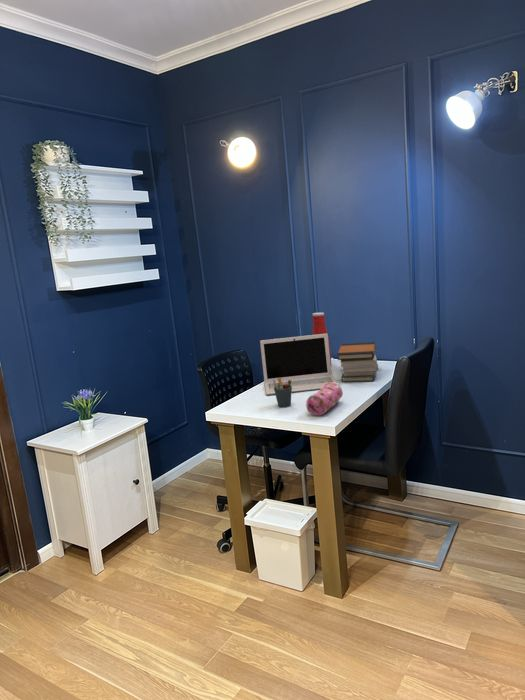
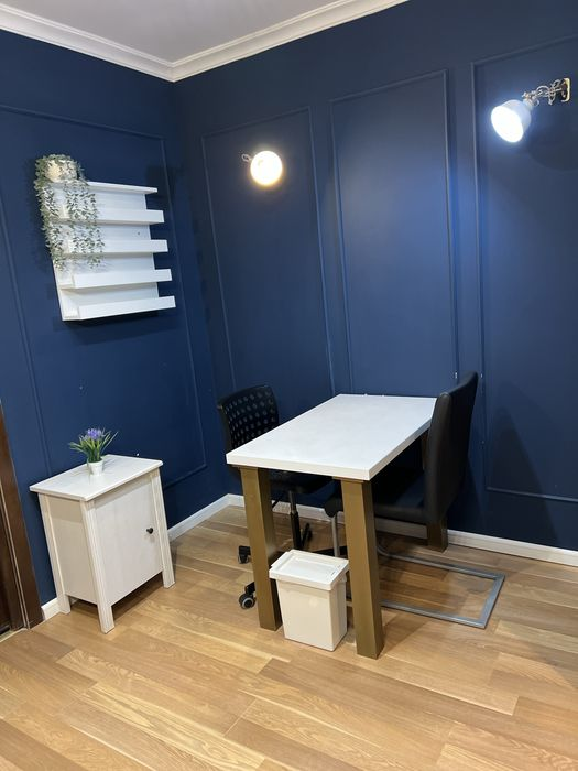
- laptop (298, 363)
- pencil case (324, 398)
- book stack (358, 361)
- pen holder (283, 391)
- bottle (317, 334)
